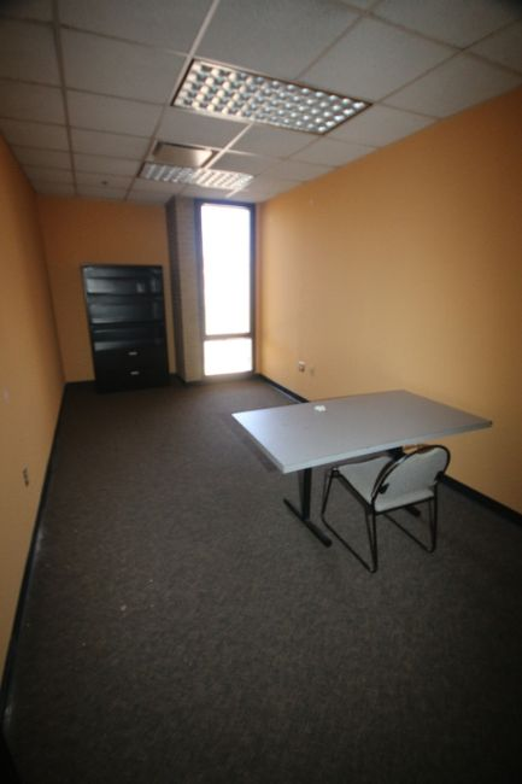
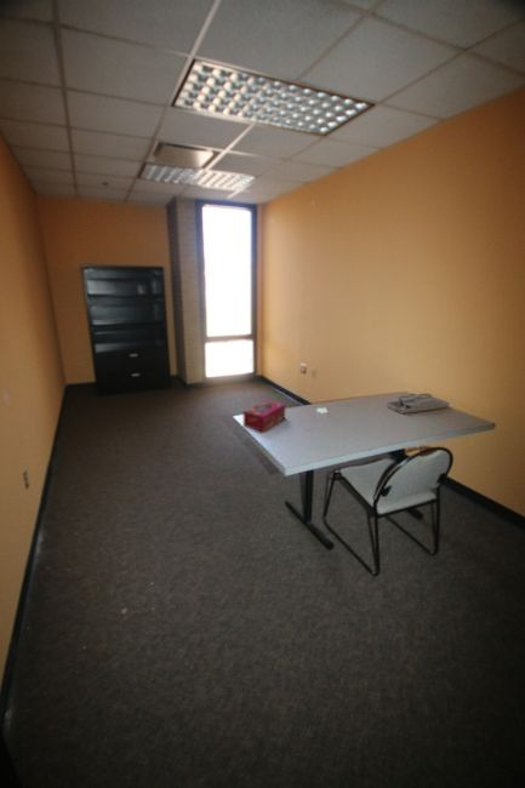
+ desk organizer (418, 401)
+ tissue box (264, 415)
